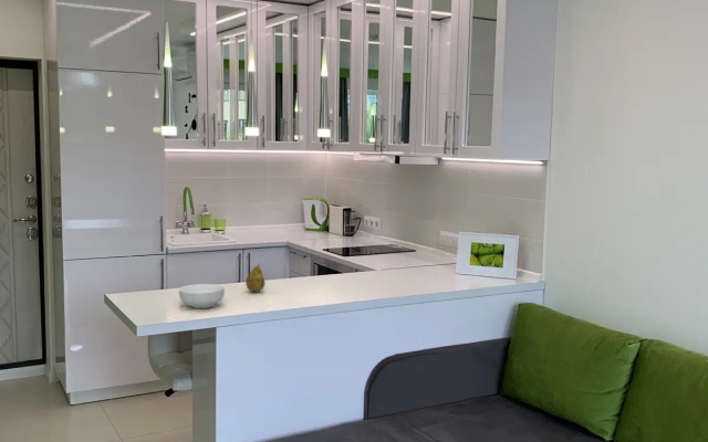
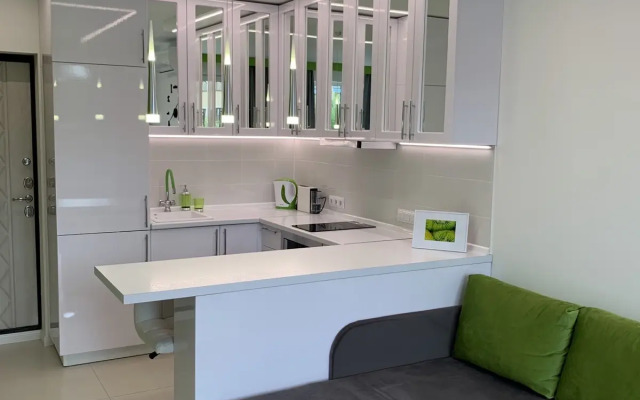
- fruit (254, 277)
- cereal bowl (201, 296)
